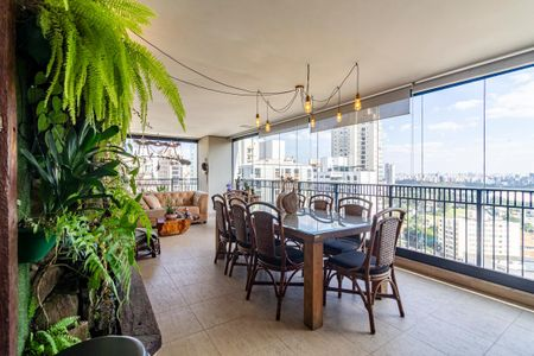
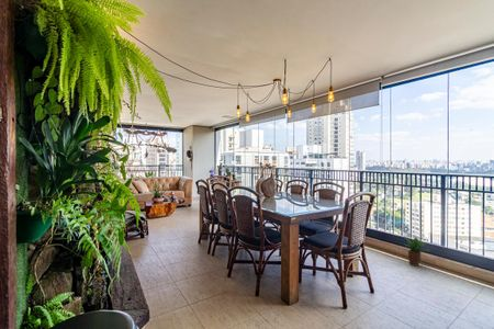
+ potted plant (417, 249)
